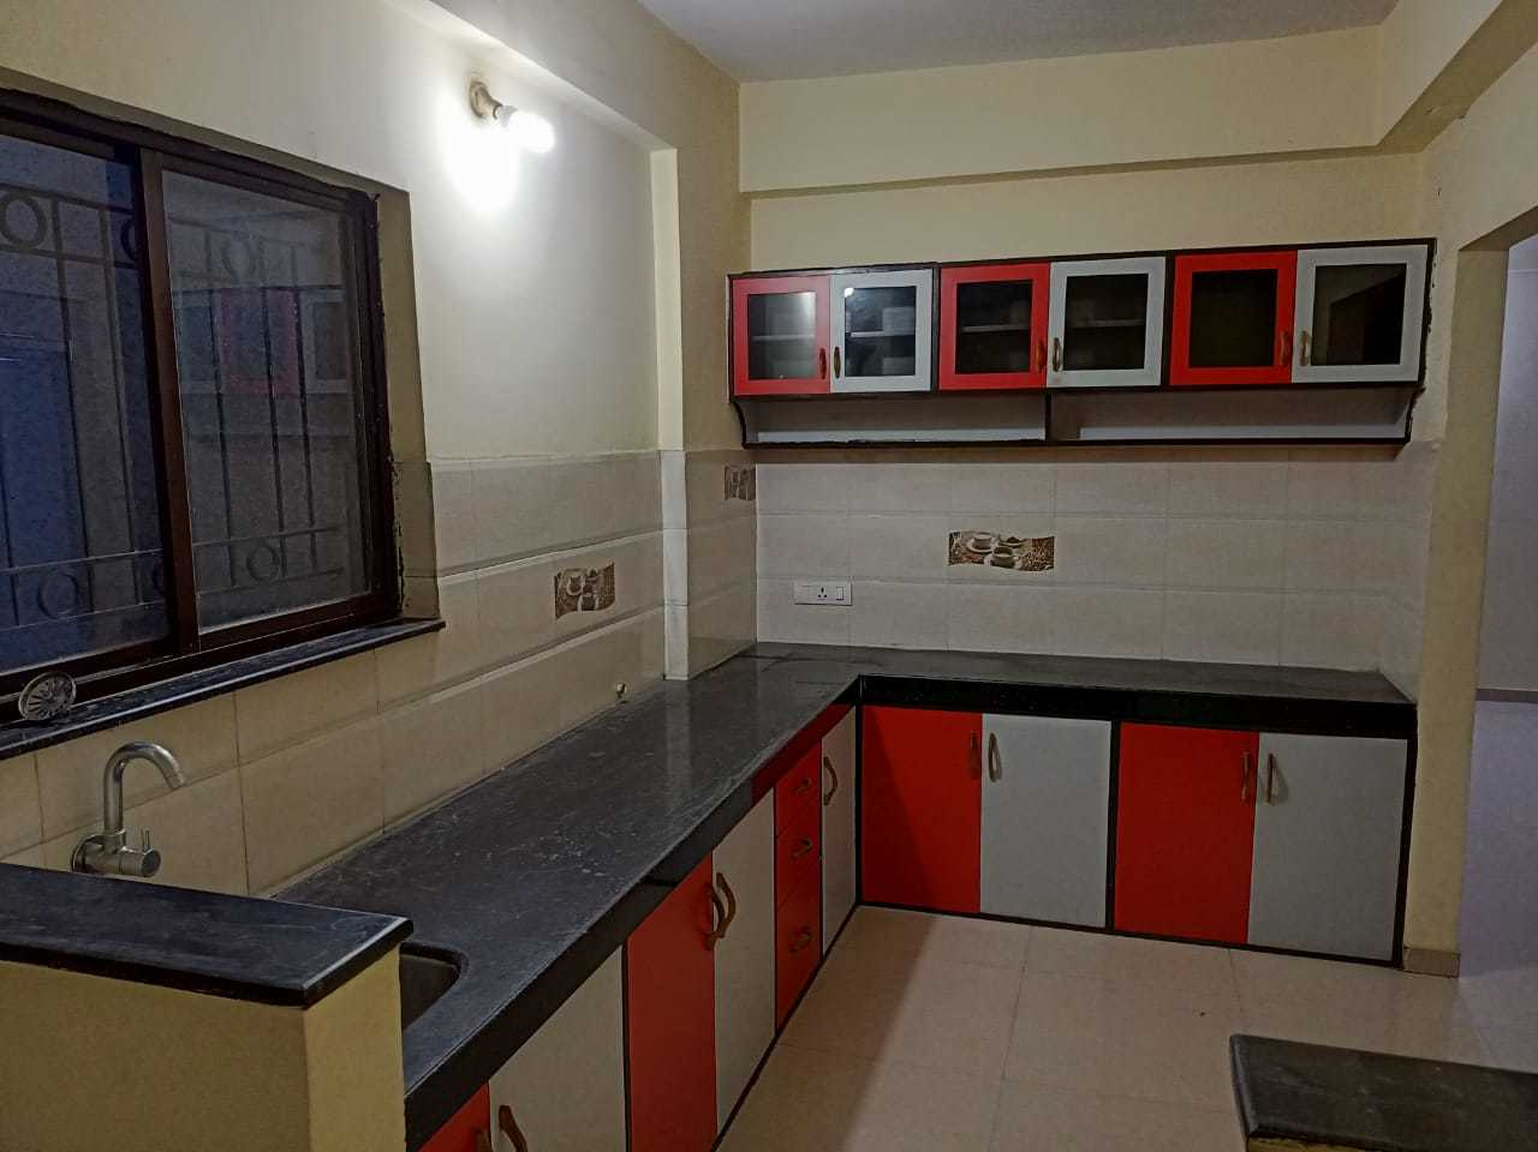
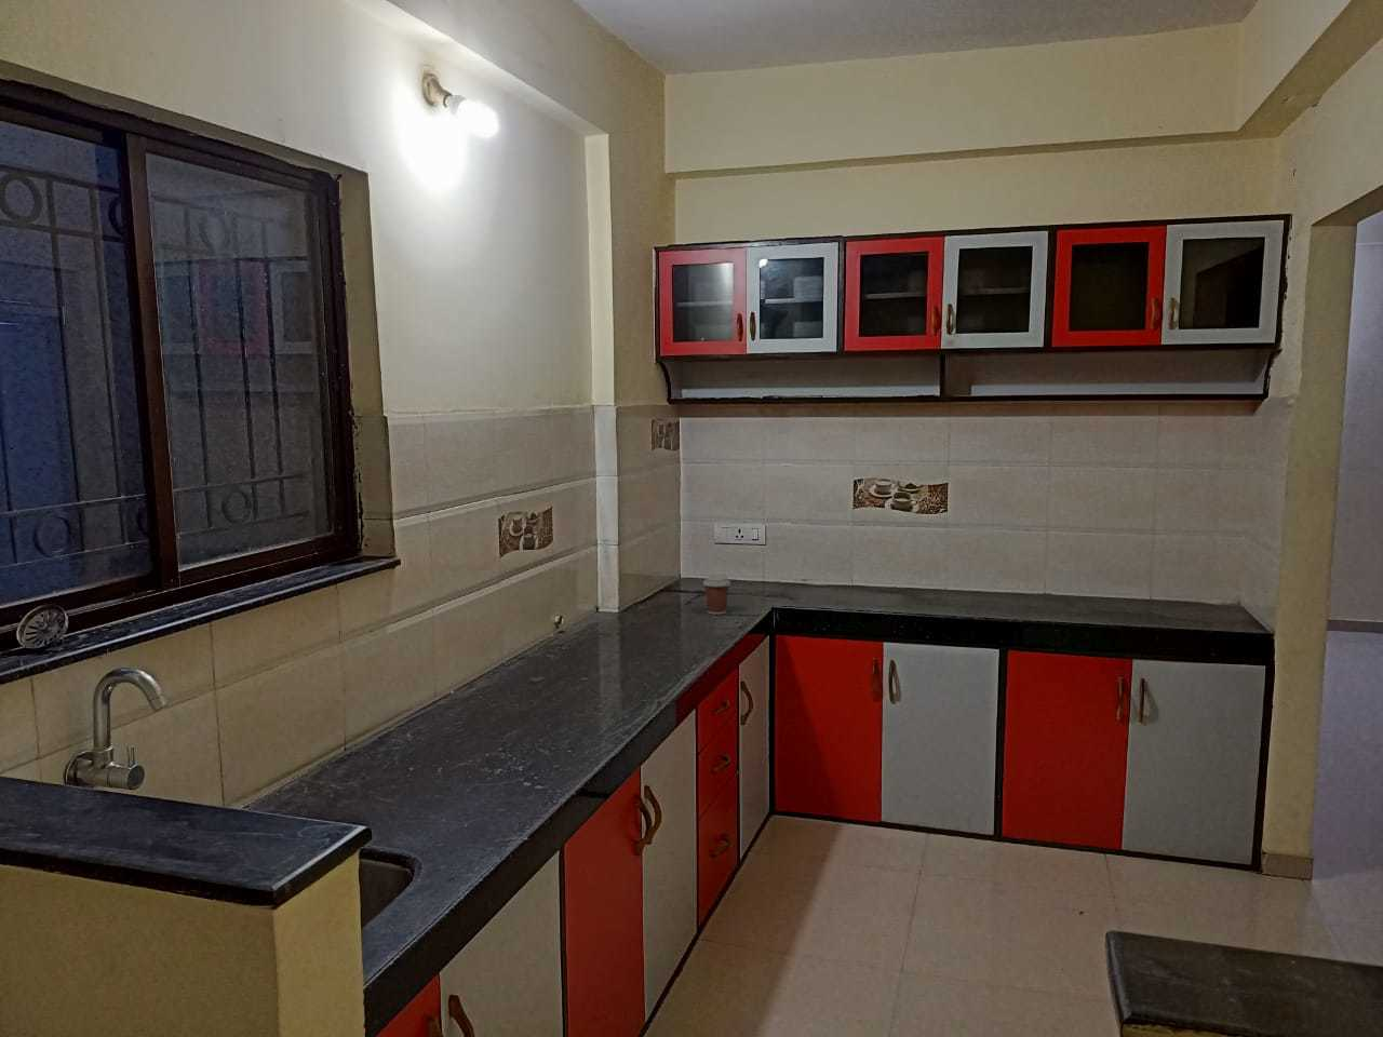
+ coffee cup (717, 594)
